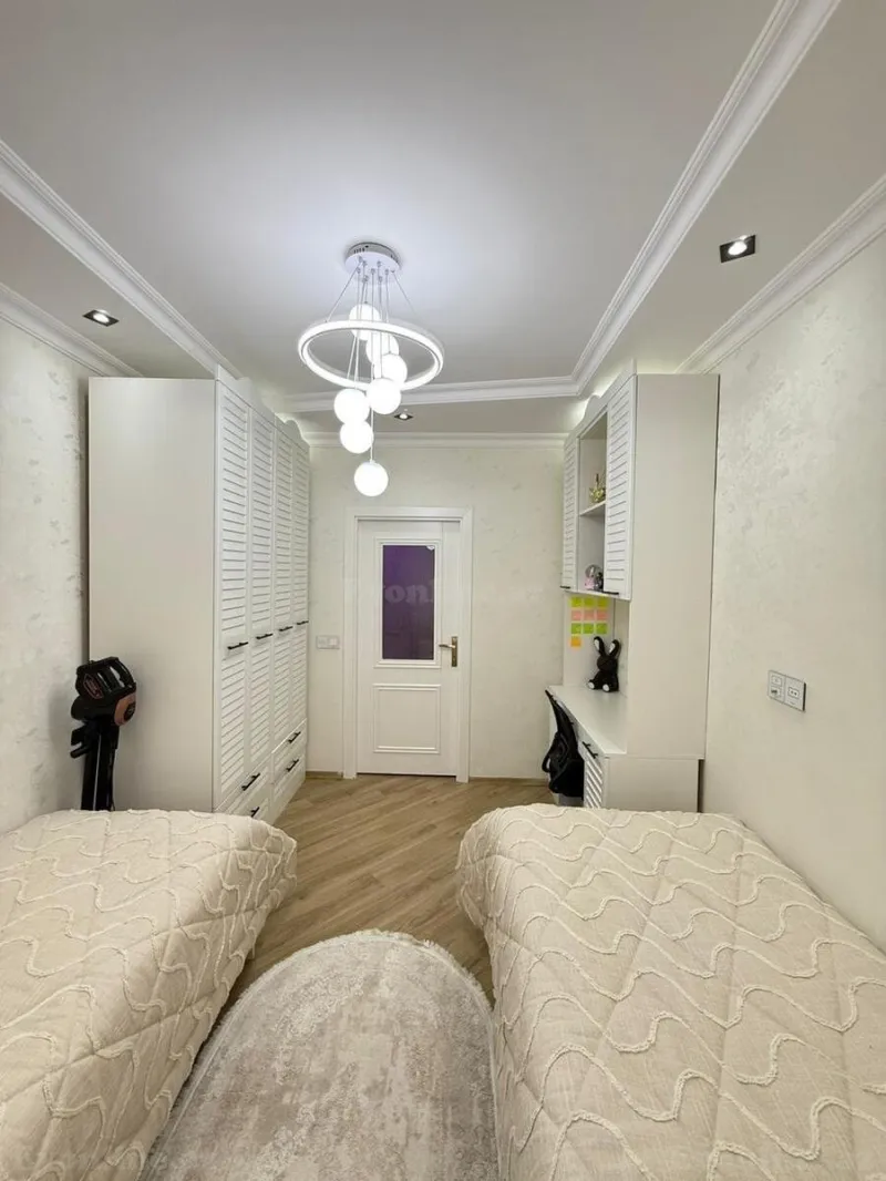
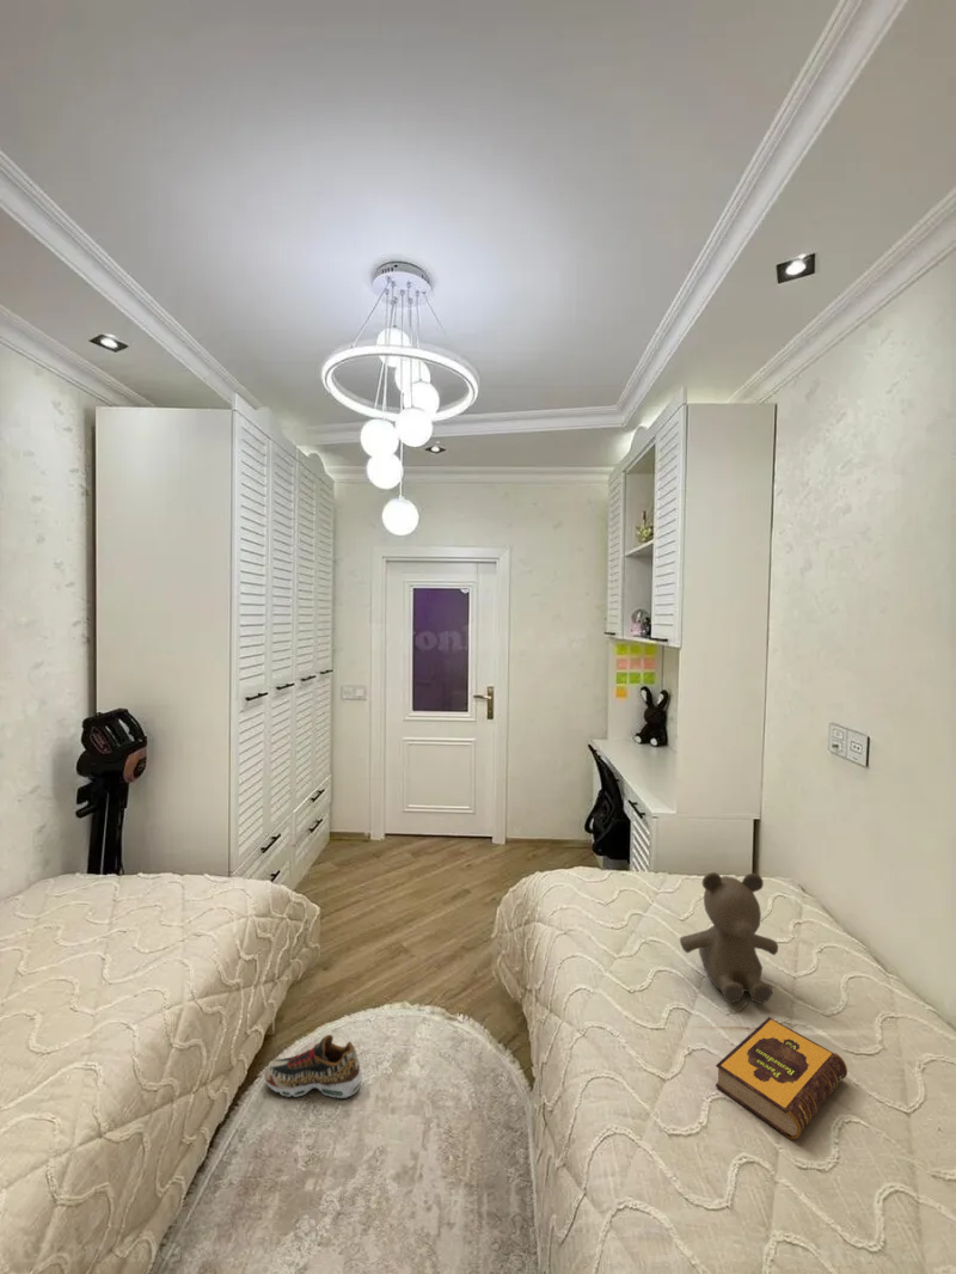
+ teddy bear (733, 930)
+ sneaker (313, 1059)
+ hardback book (782, 1072)
